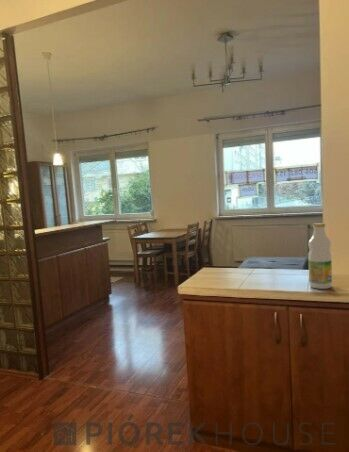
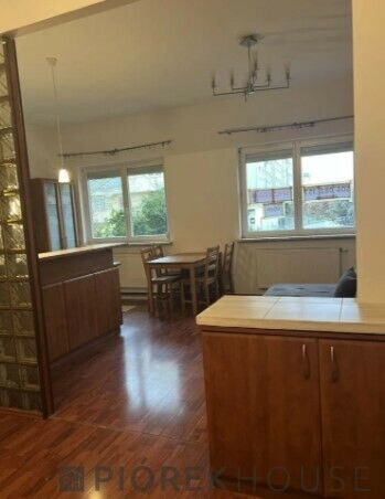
- bottle (319, 255)
